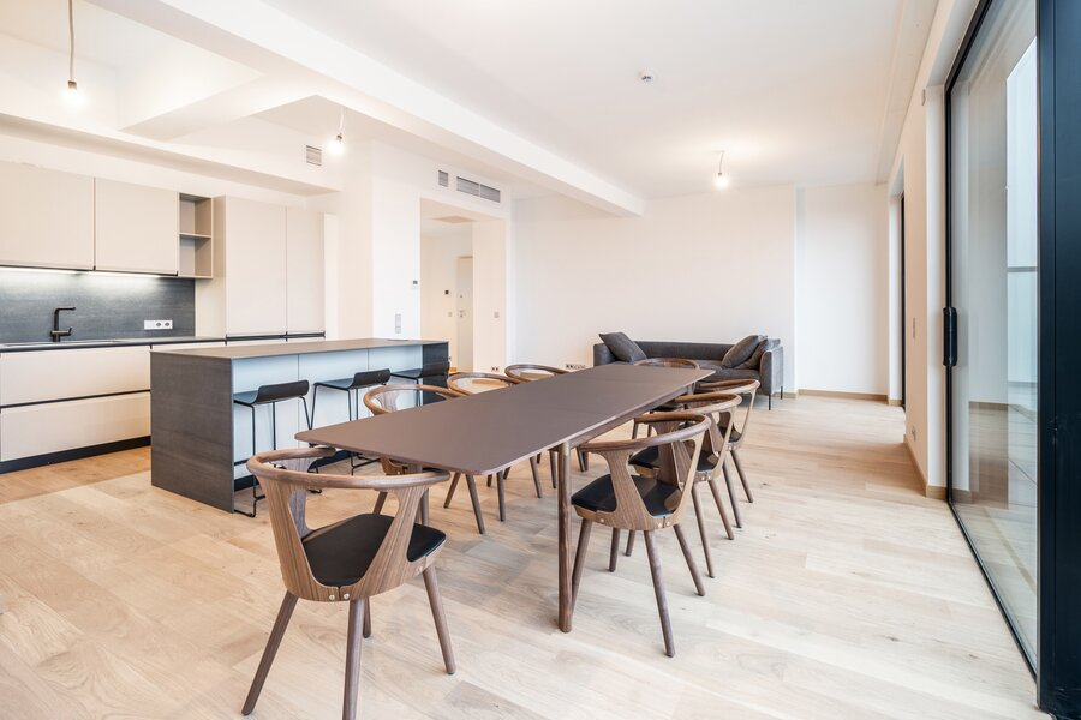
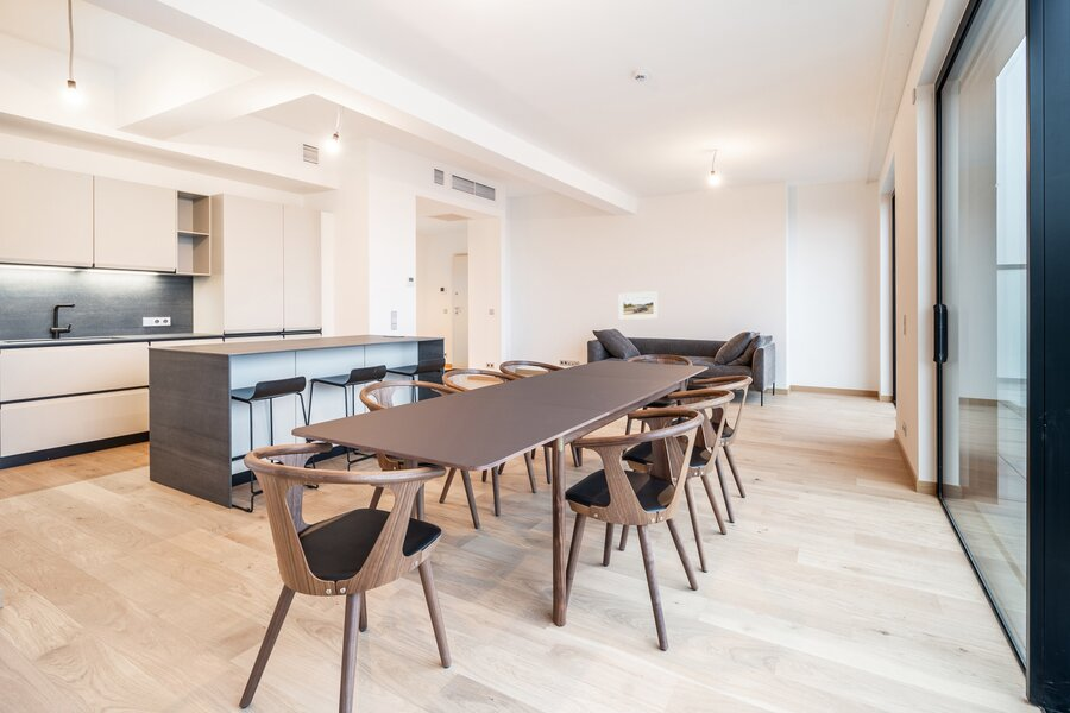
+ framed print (637, 305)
